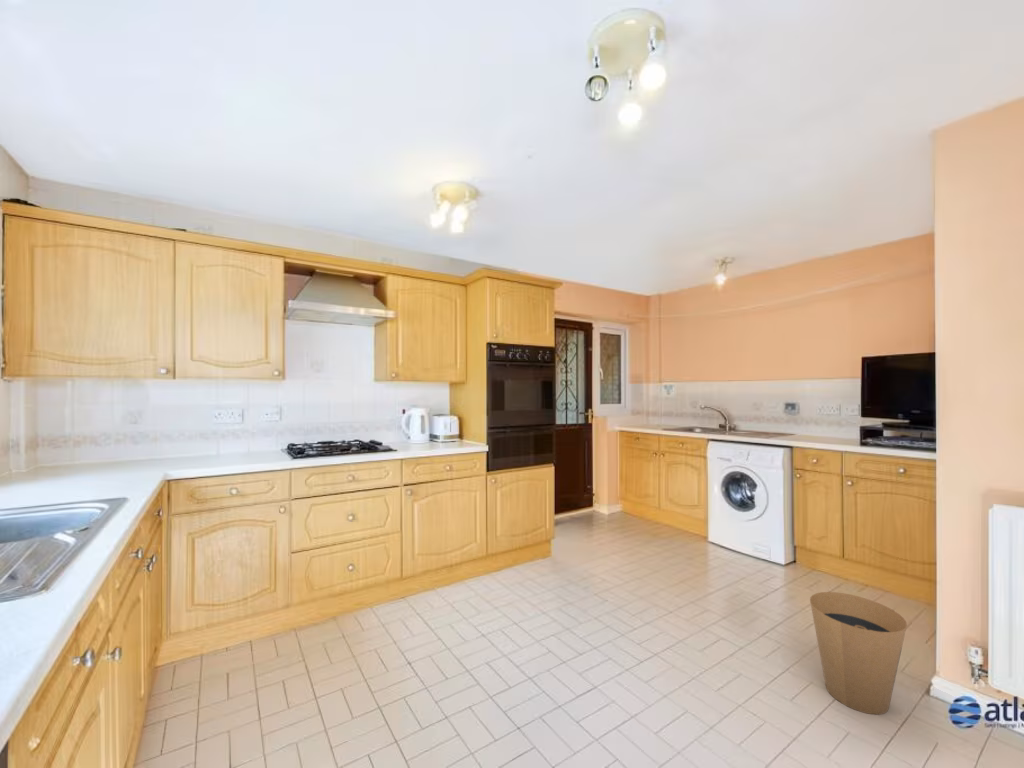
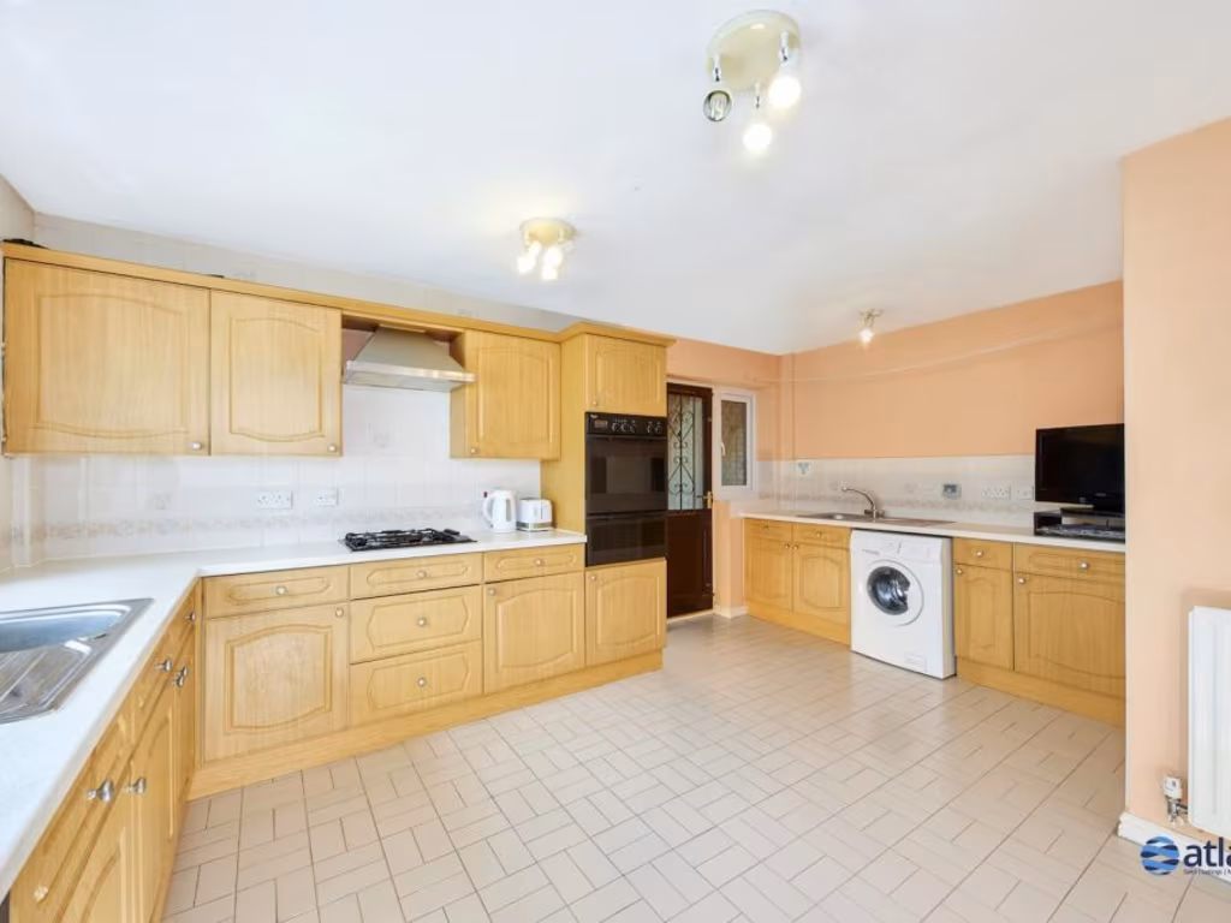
- trash can (855, 652)
